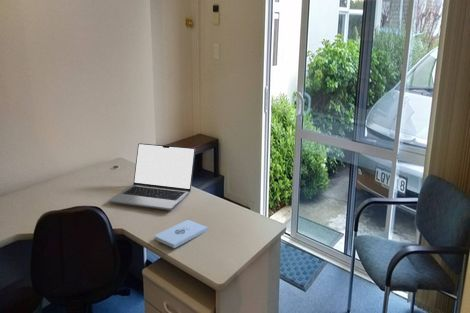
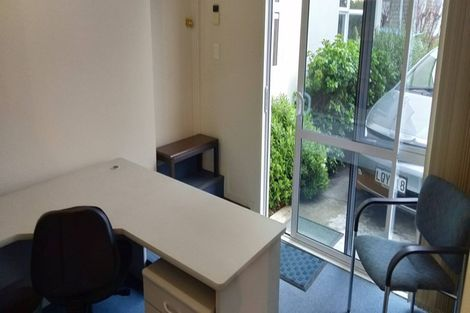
- laptop (153, 174)
- notepad (181, 233)
